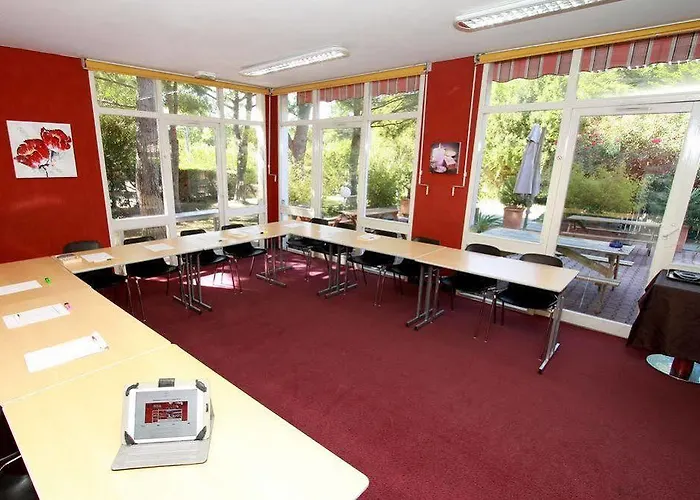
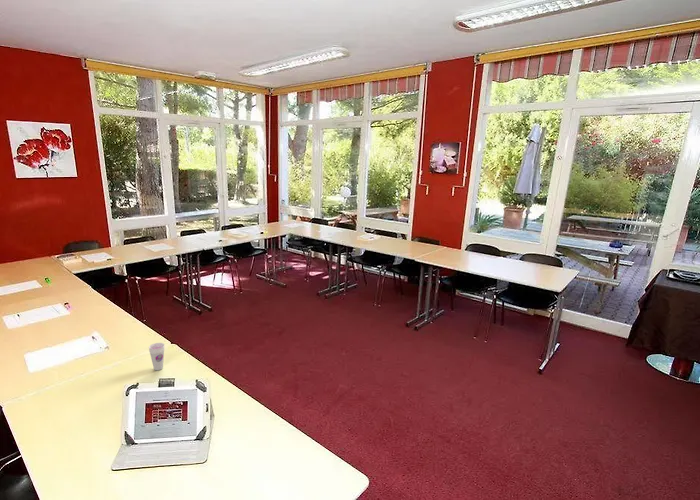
+ cup (157, 357)
